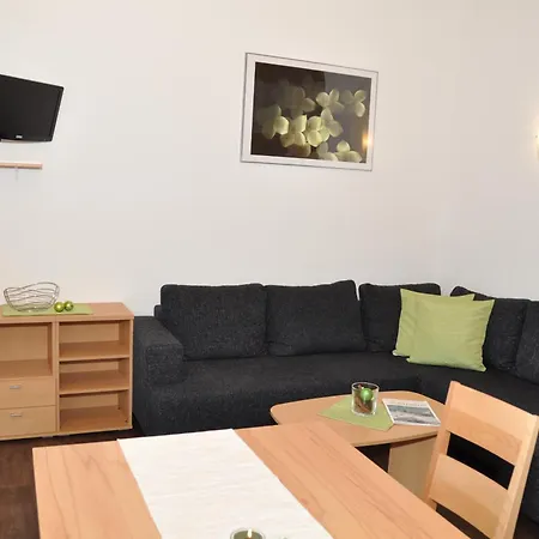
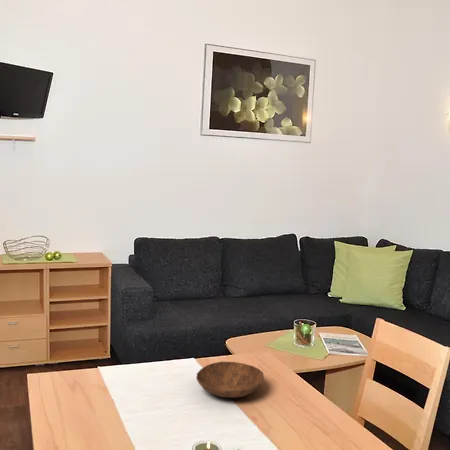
+ bowl (230, 383)
